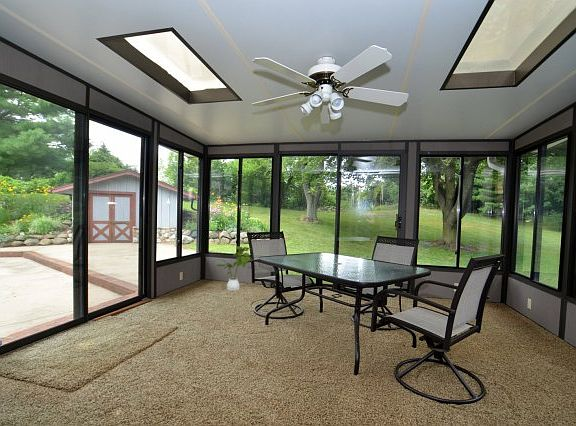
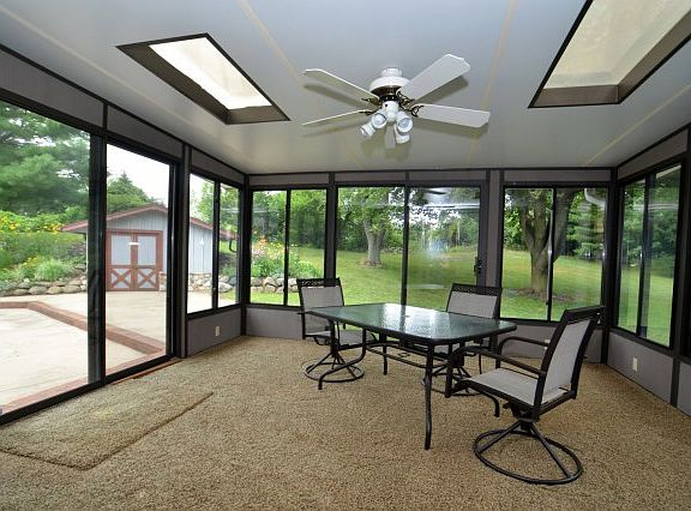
- house plant (237, 266)
